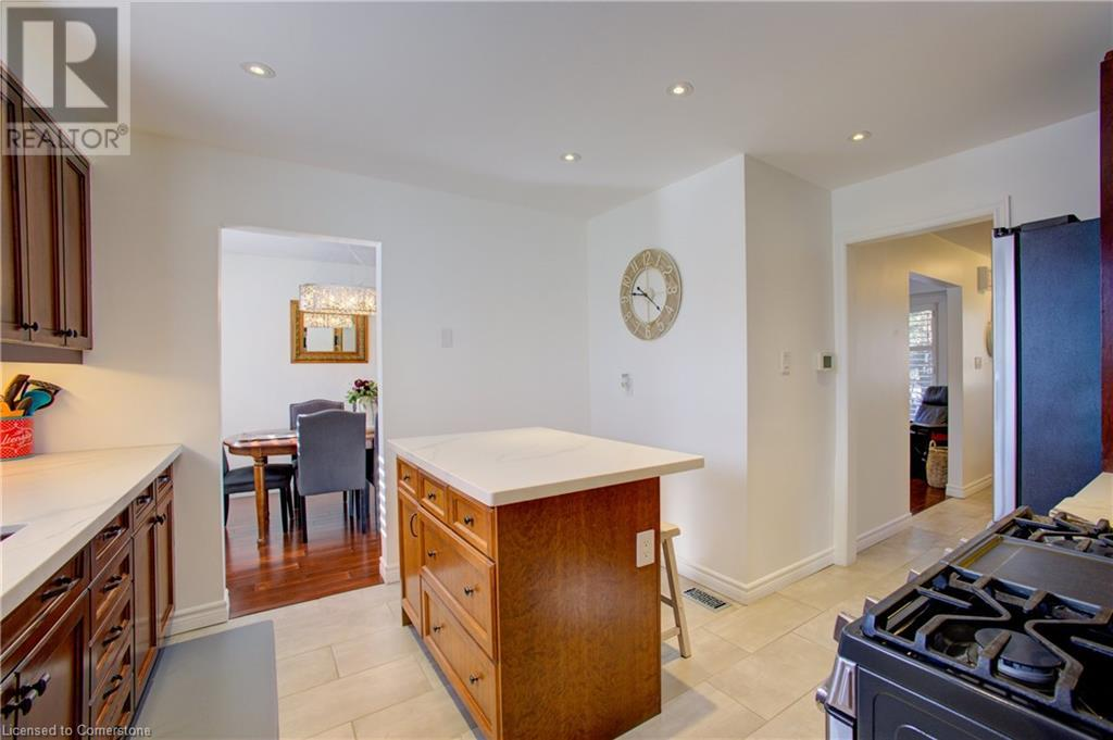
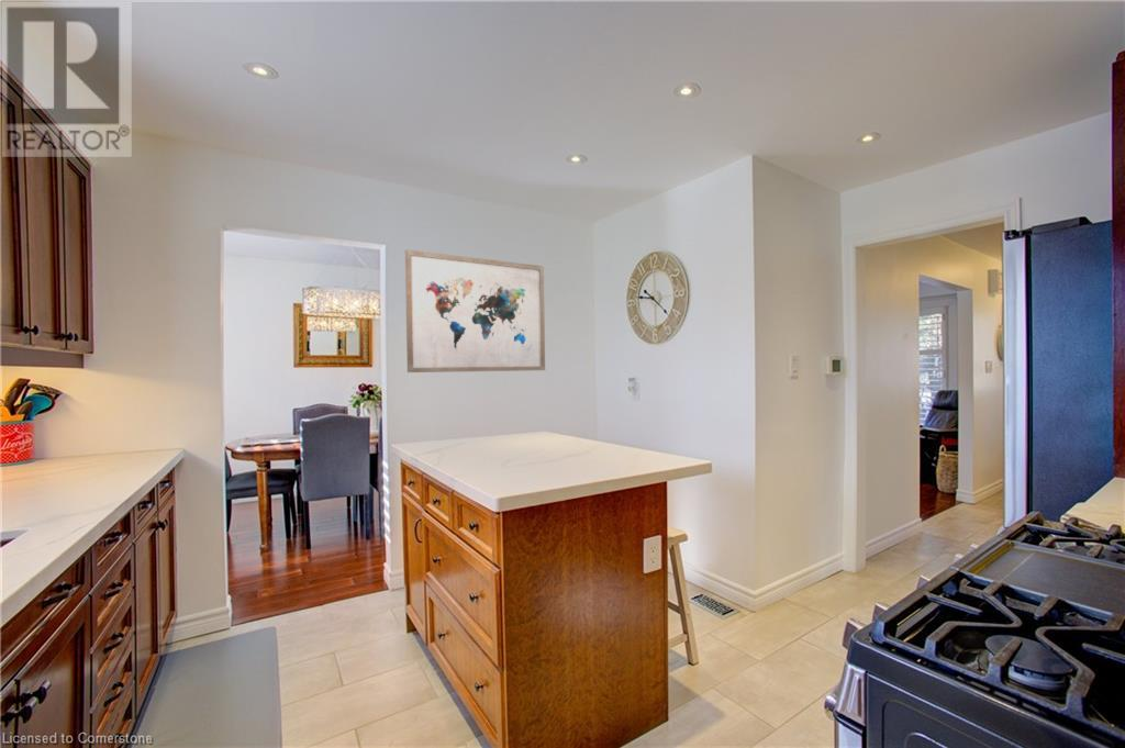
+ wall art (480, 314)
